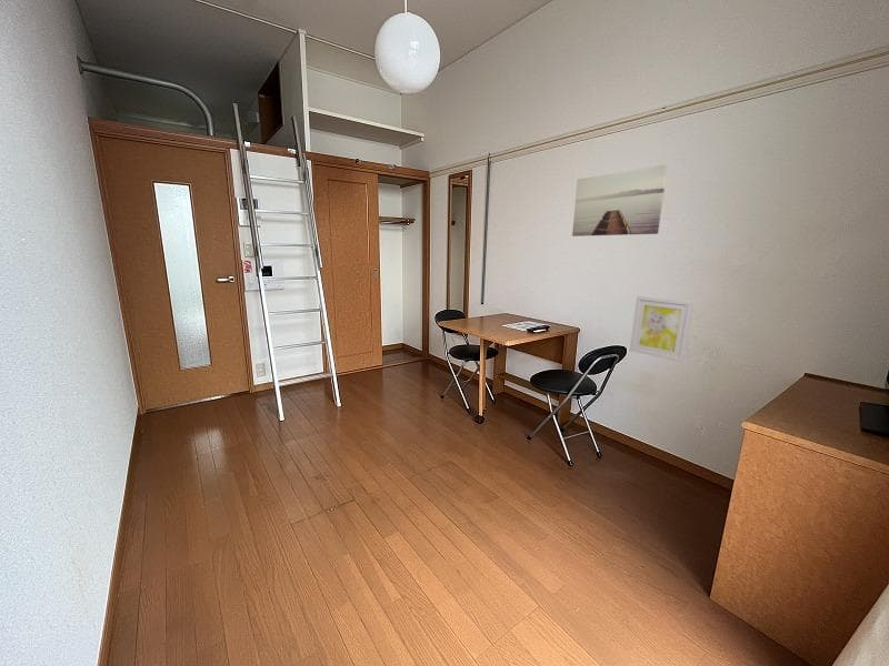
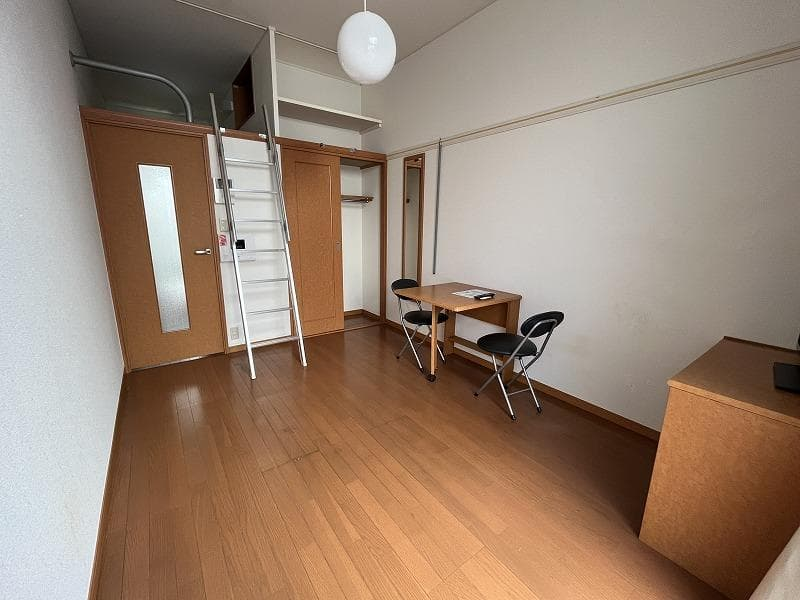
- wall art (615, 204)
- wall art (659, 327)
